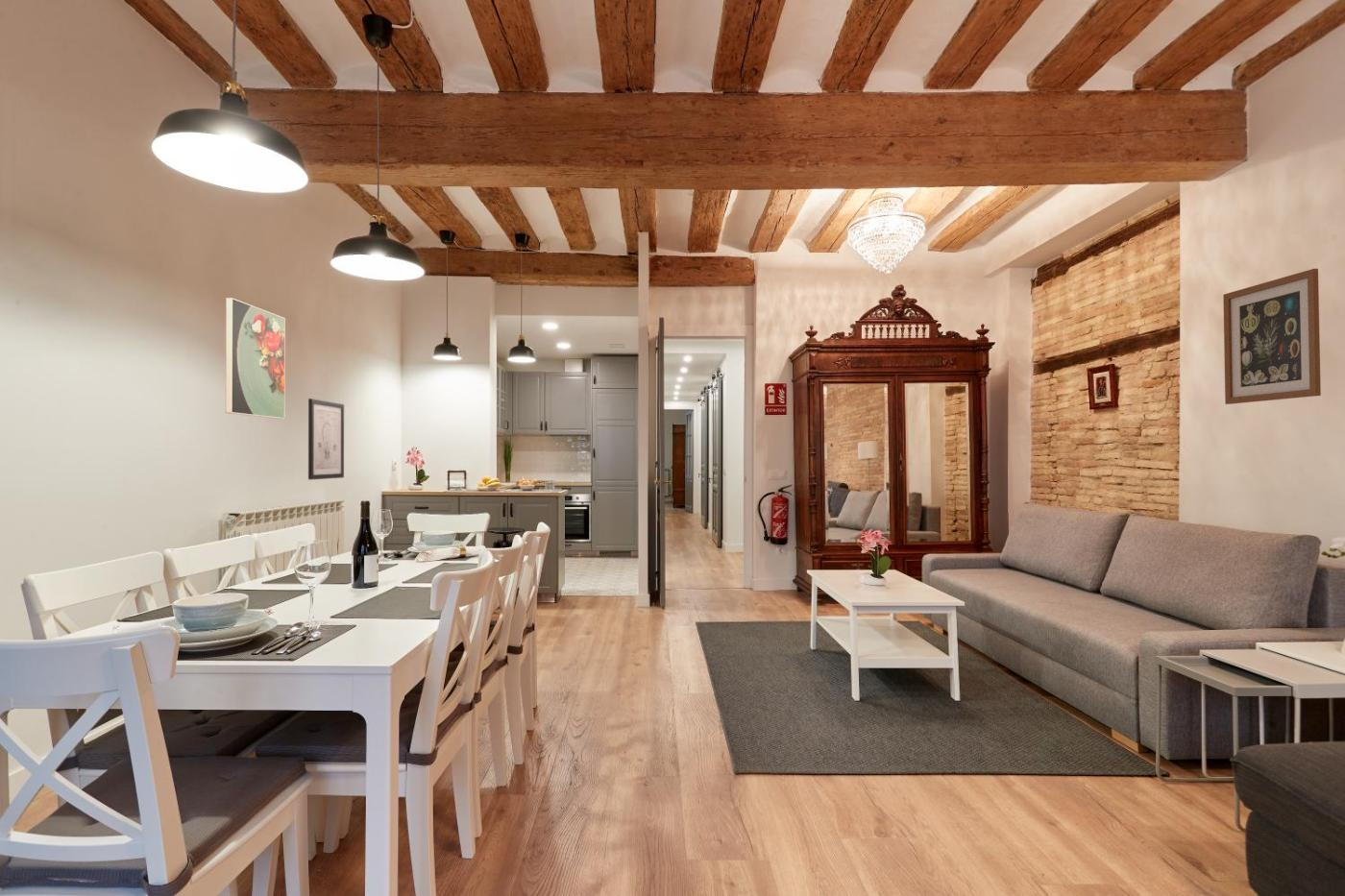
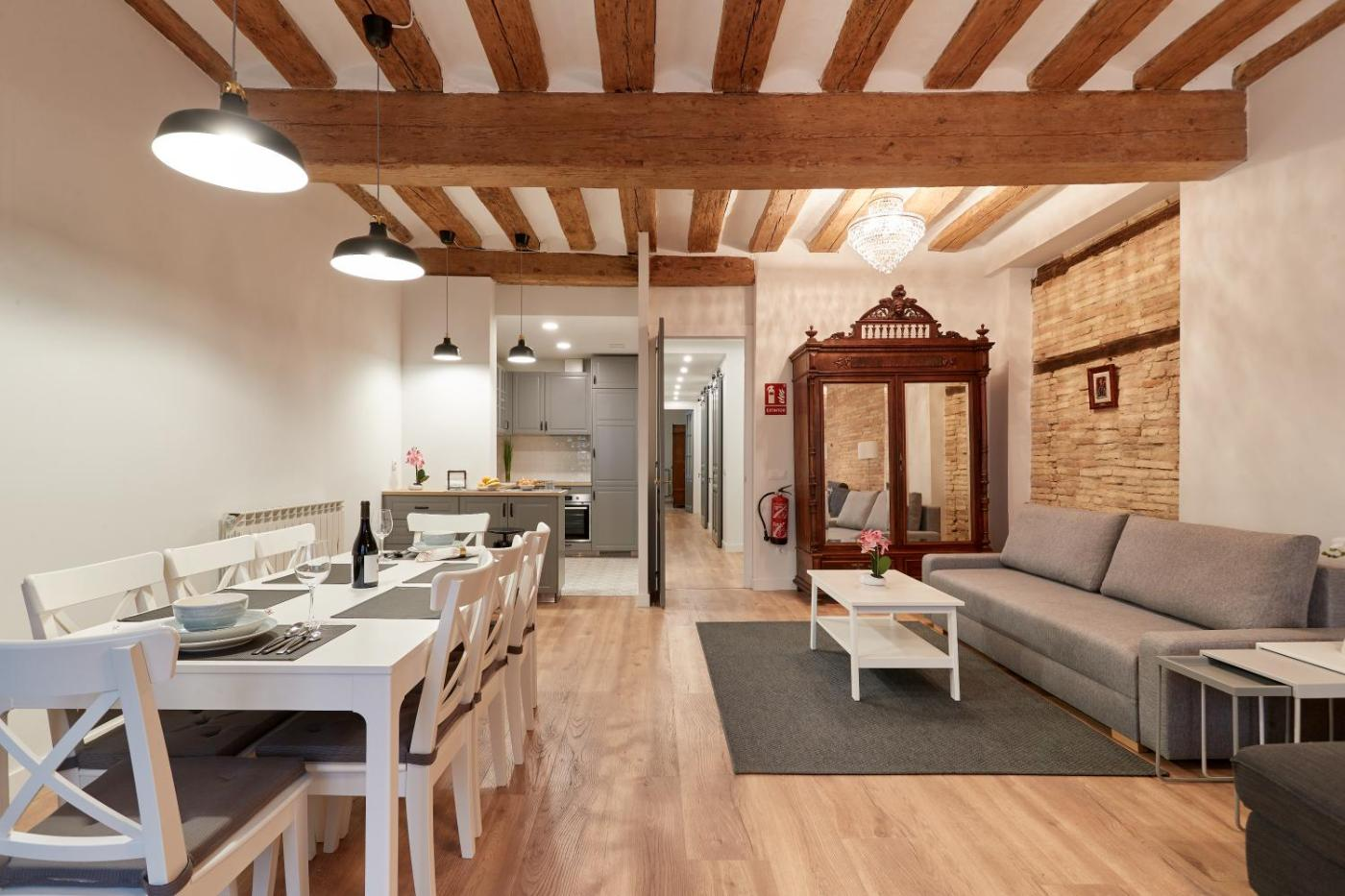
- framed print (257, 362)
- wall art (327, 440)
- wall art (1268, 341)
